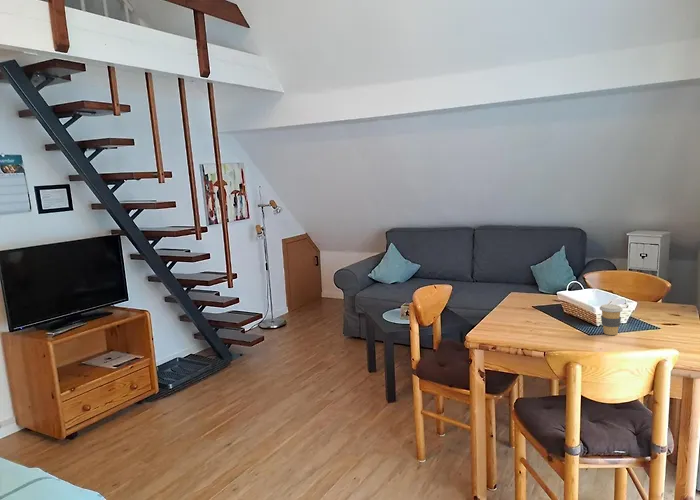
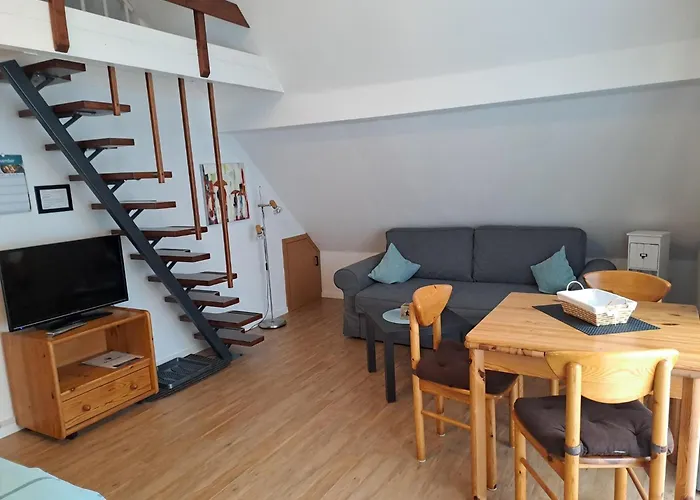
- coffee cup (610, 319)
